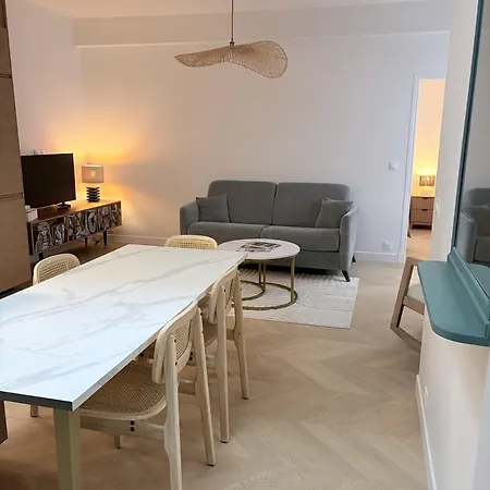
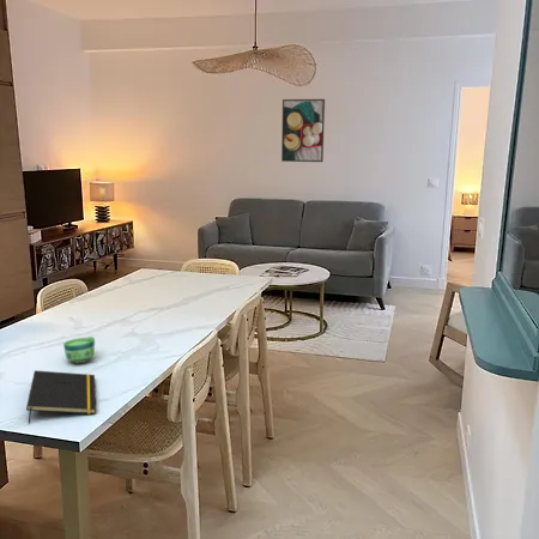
+ cup (80, 349)
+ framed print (302, 131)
+ notepad (63, 390)
